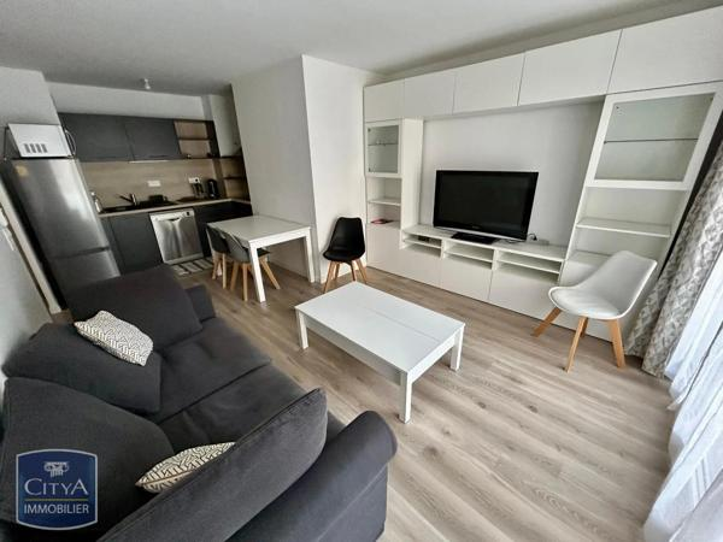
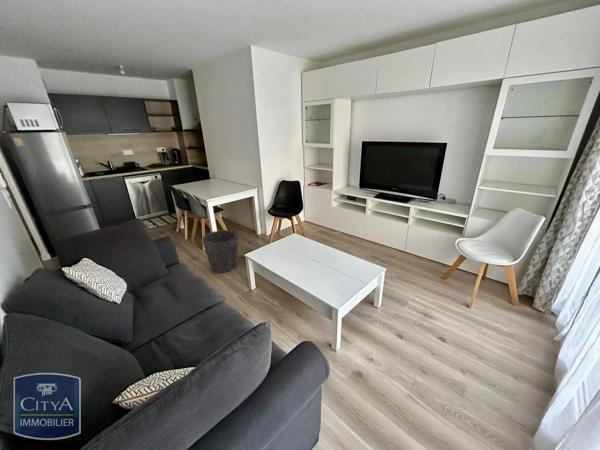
+ waste bin (222, 251)
